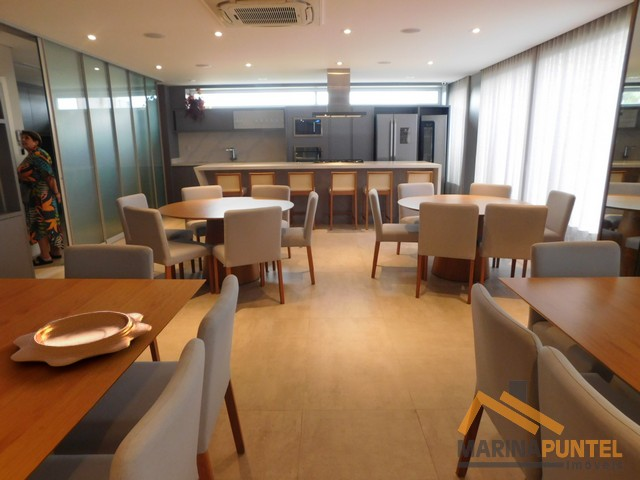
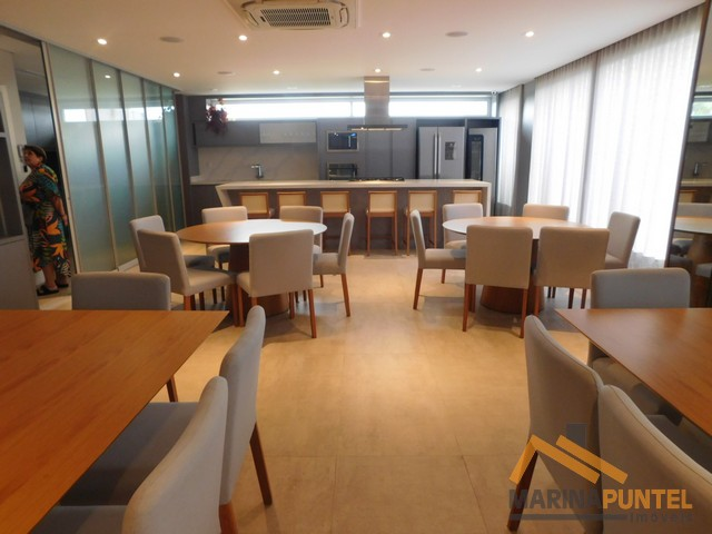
- decorative bowl (84, 334)
